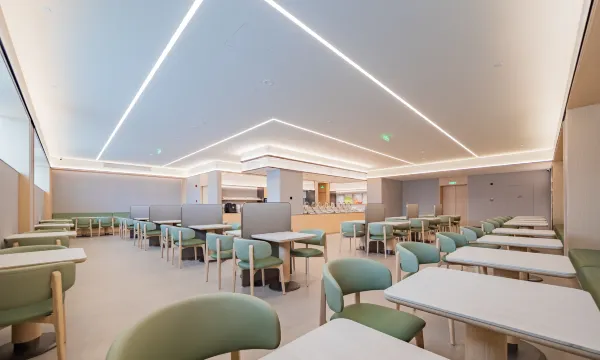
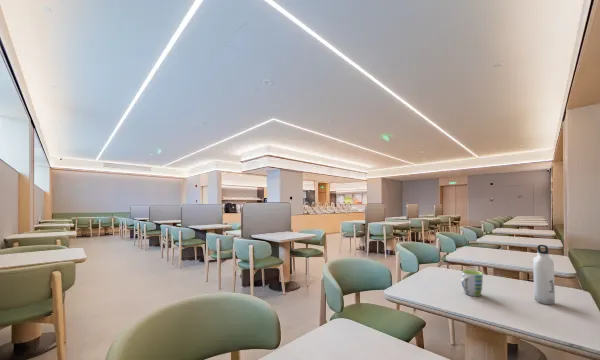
+ water bottle (543, 273)
+ mug (470, 283)
